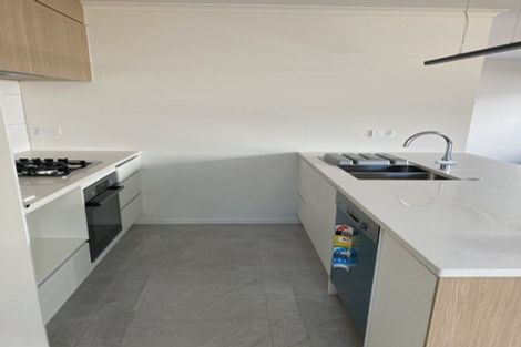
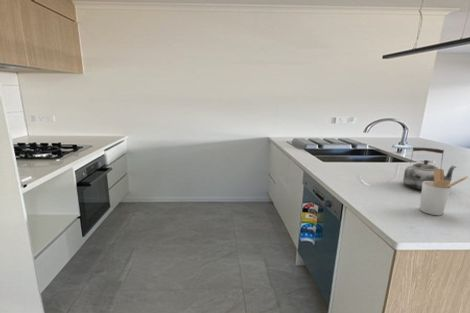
+ utensil holder (442, 192)
+ kettle (430, 168)
